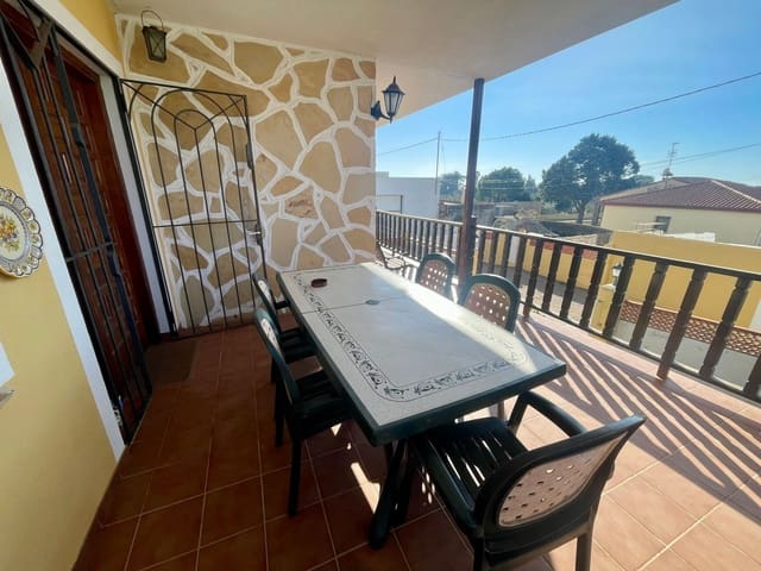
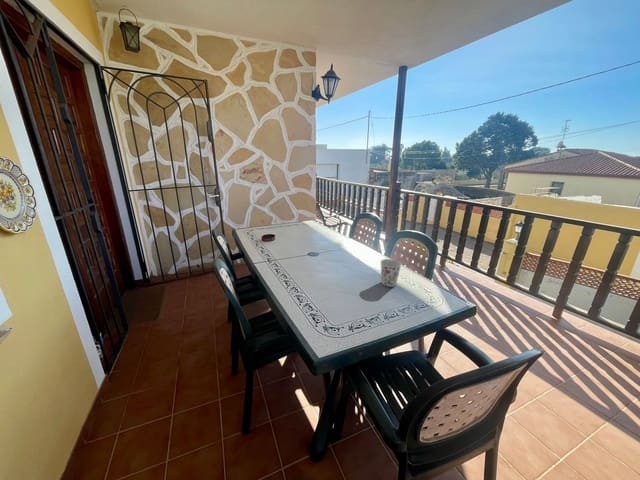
+ cup (389, 273)
